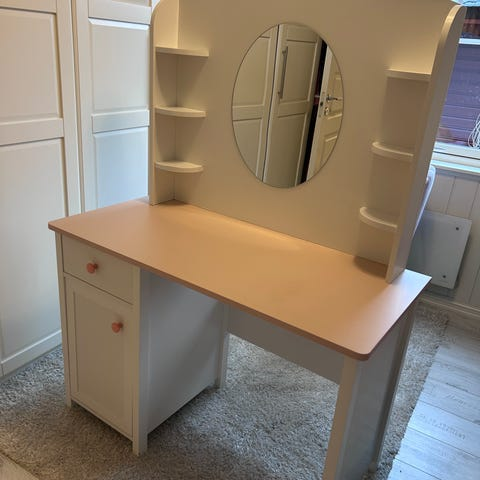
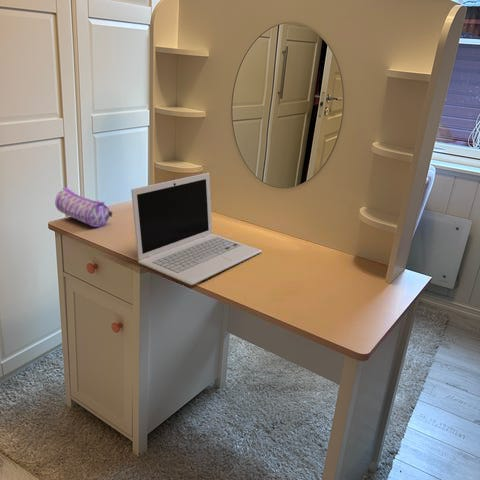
+ pencil case (81, 207)
+ laptop (201, 223)
